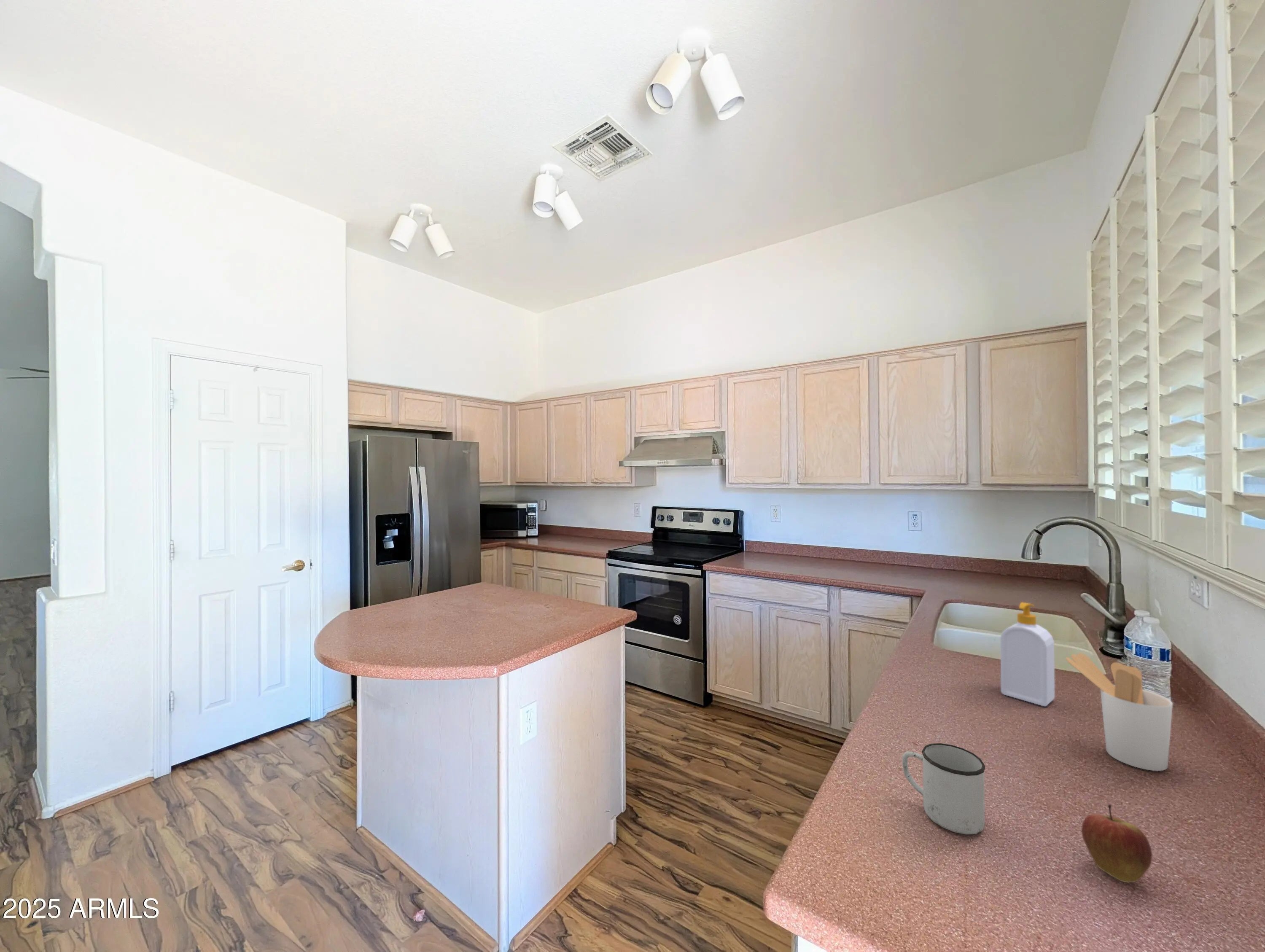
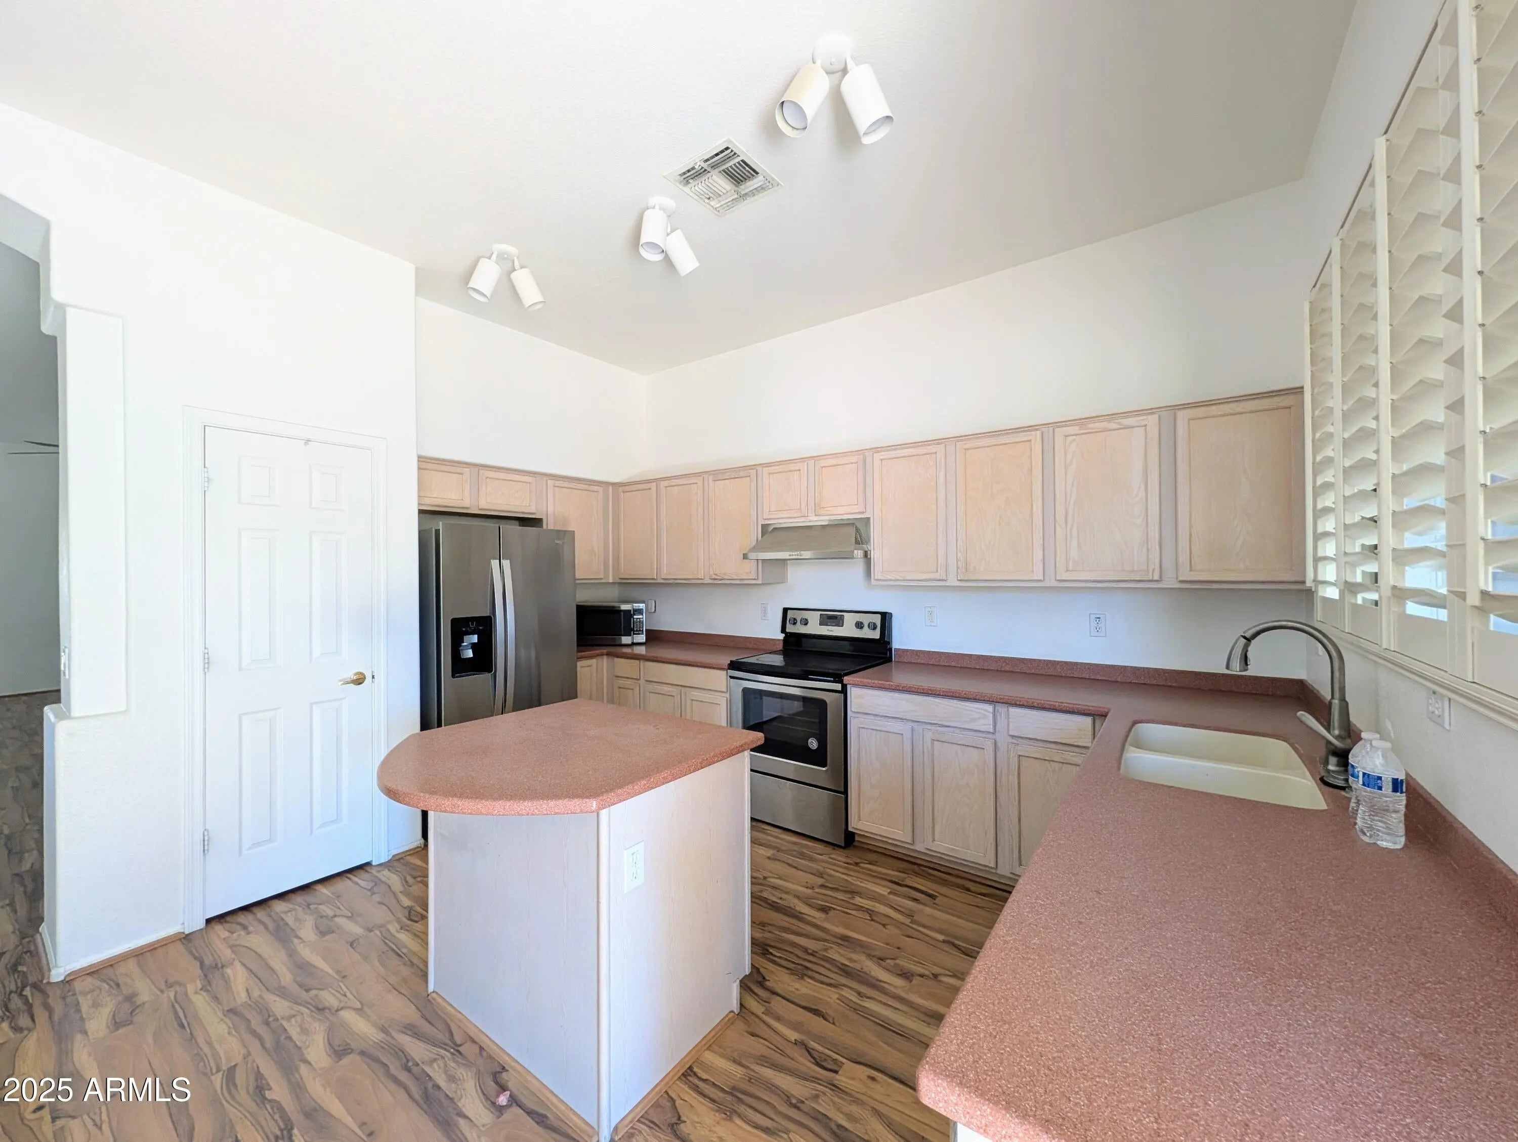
- utensil holder (1117, 706)
- soap bottle (1026, 650)
- mug (940, 782)
- fruit (1115, 842)
